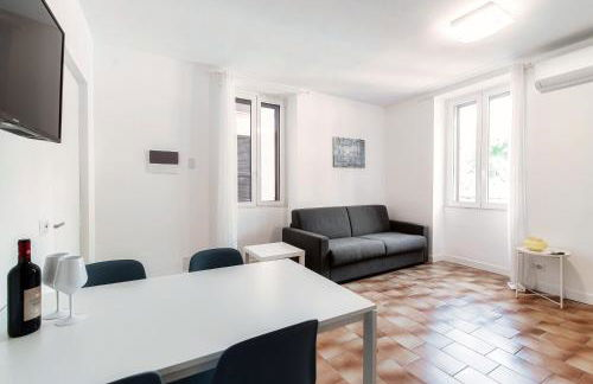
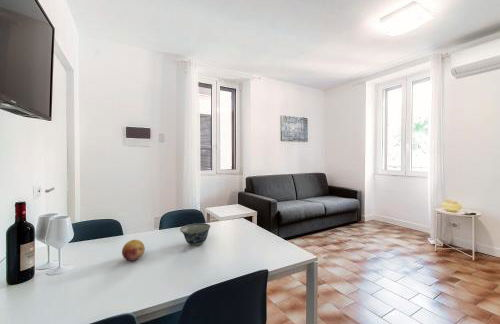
+ fruit (133, 249)
+ bowl (195, 235)
